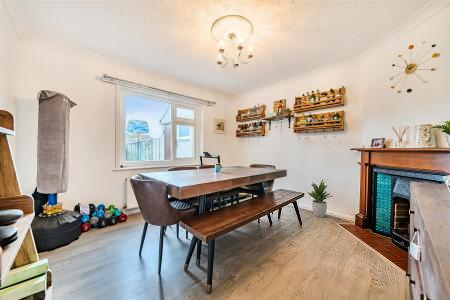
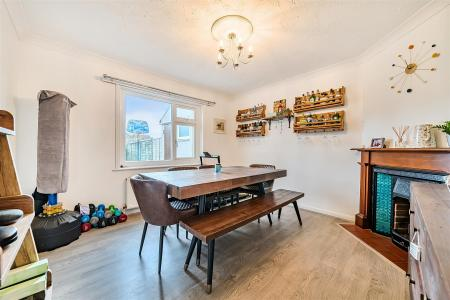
- potted plant (318, 197)
